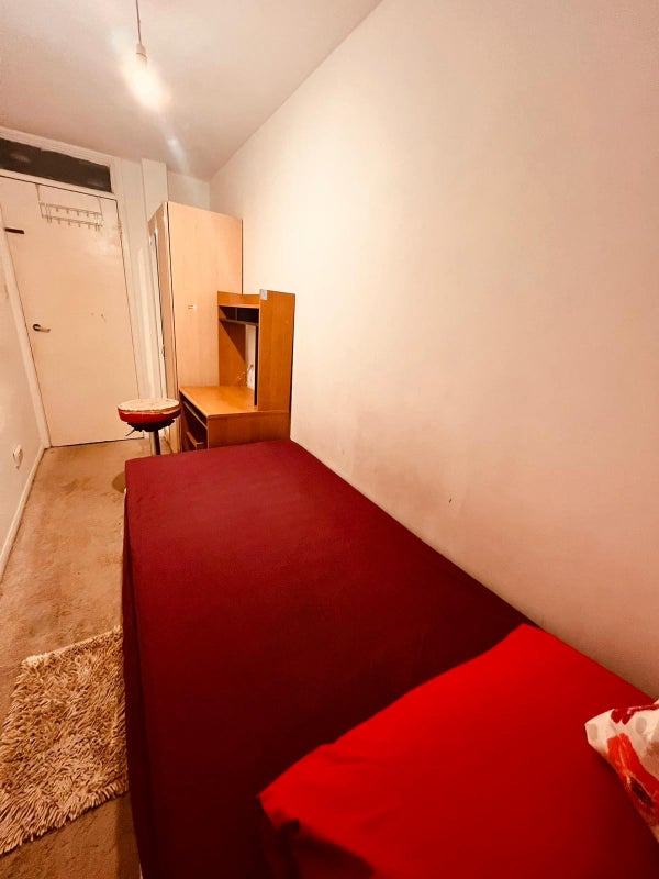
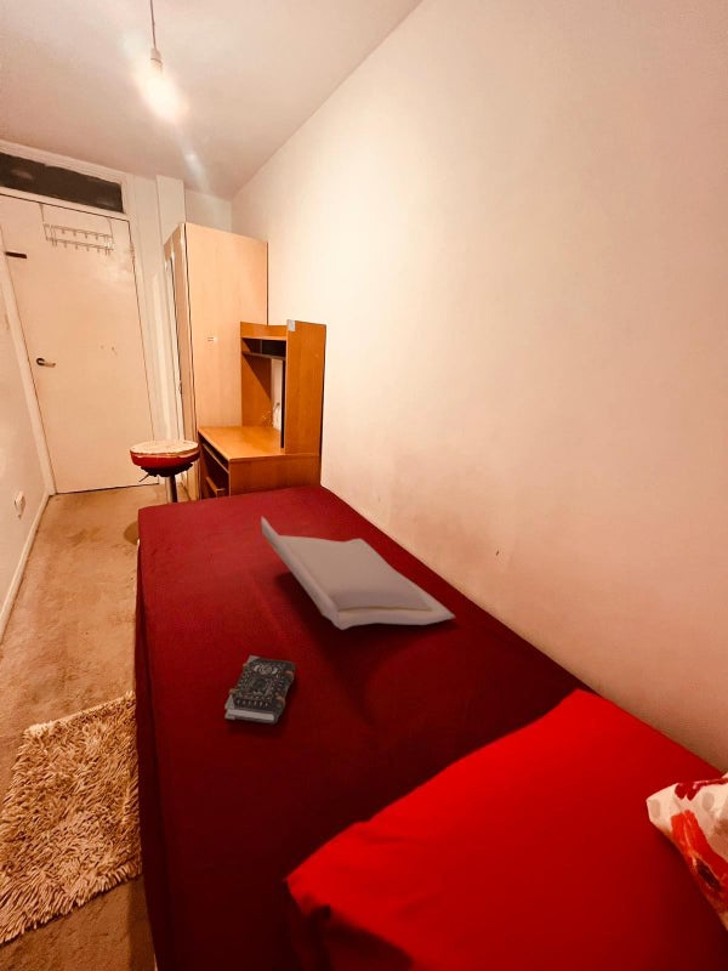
+ cushion (349, 566)
+ book (262, 686)
